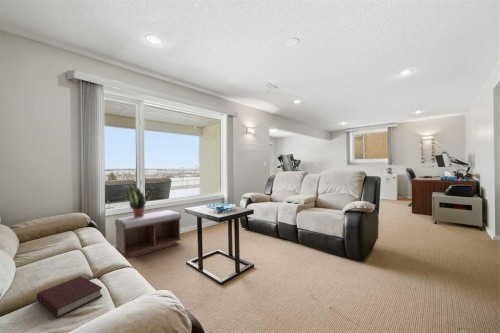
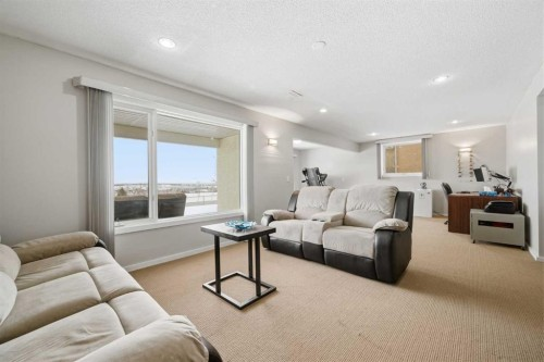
- book (70, 294)
- potted plant (139, 199)
- bench (149, 231)
